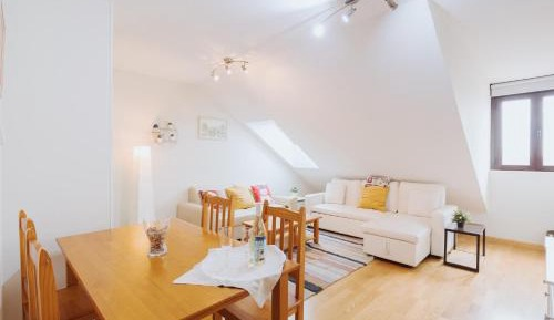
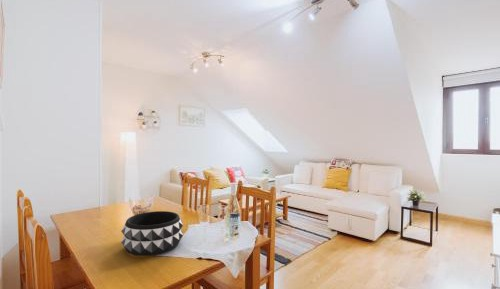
+ decorative bowl (153, 231)
